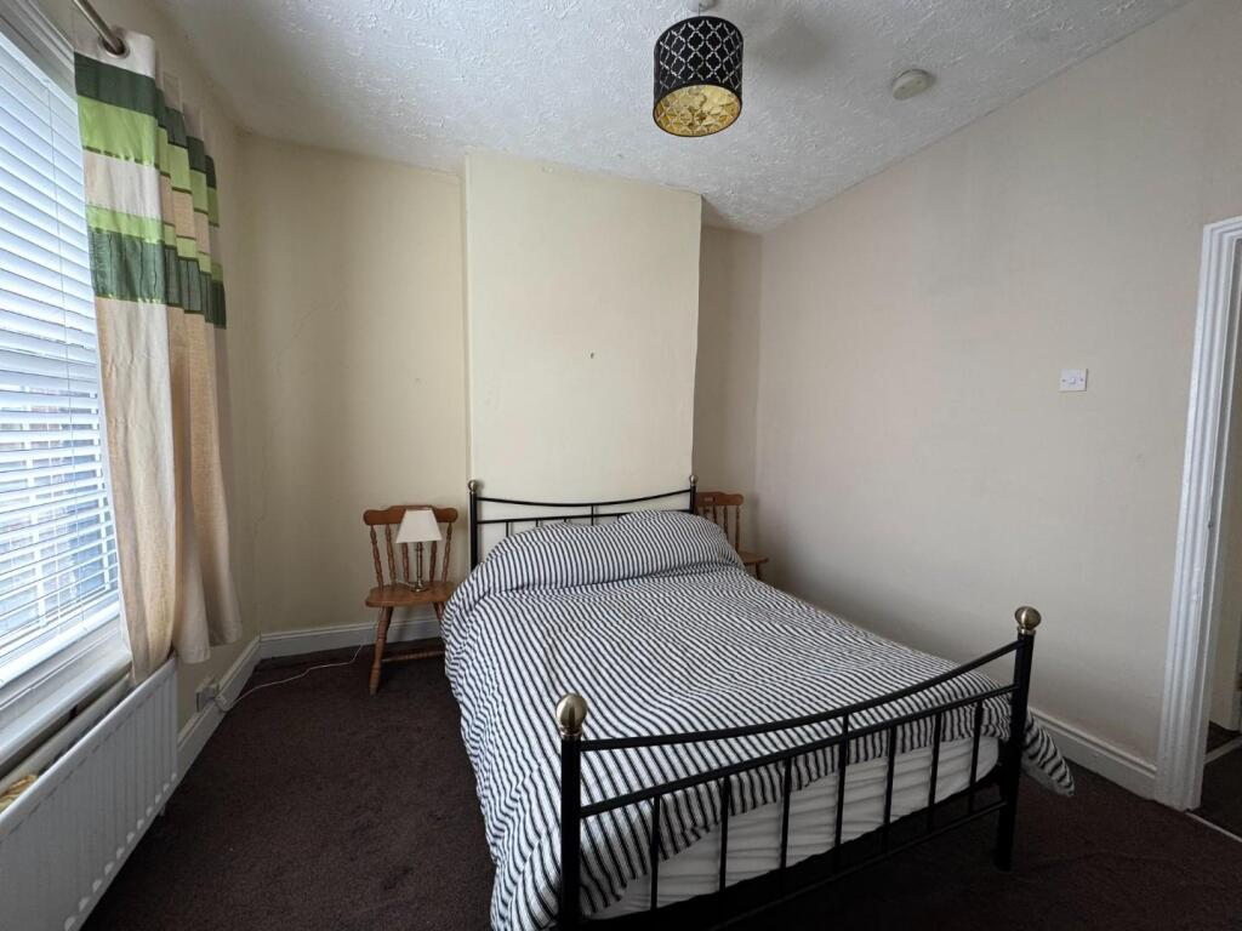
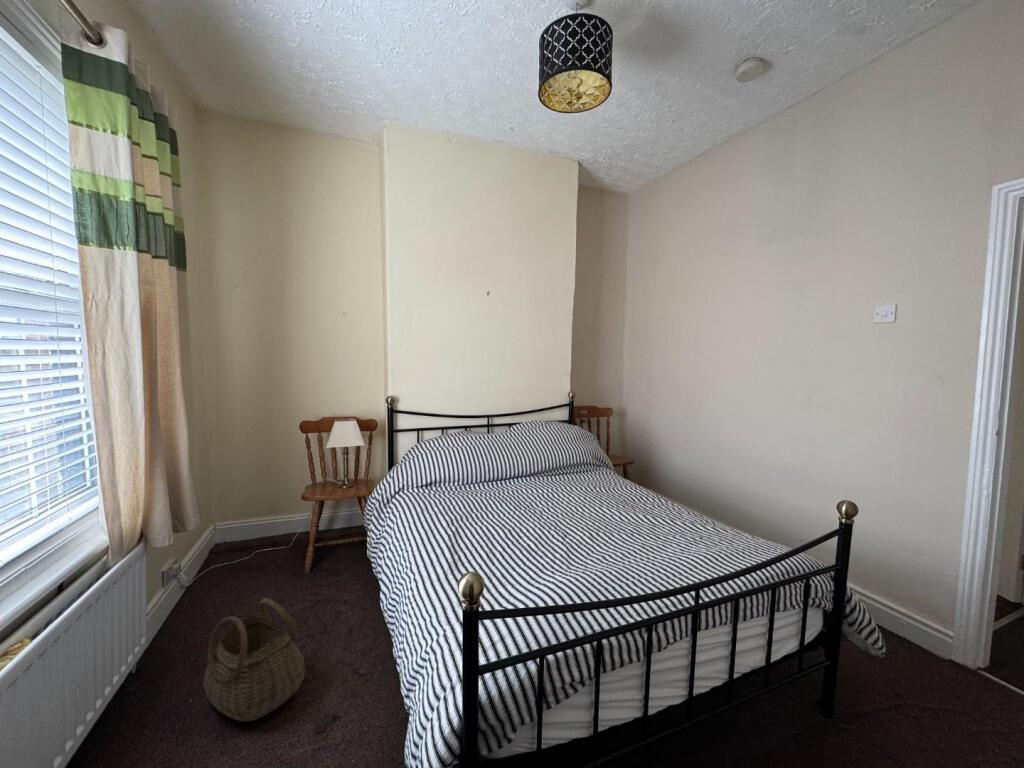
+ basket (254, 651)
